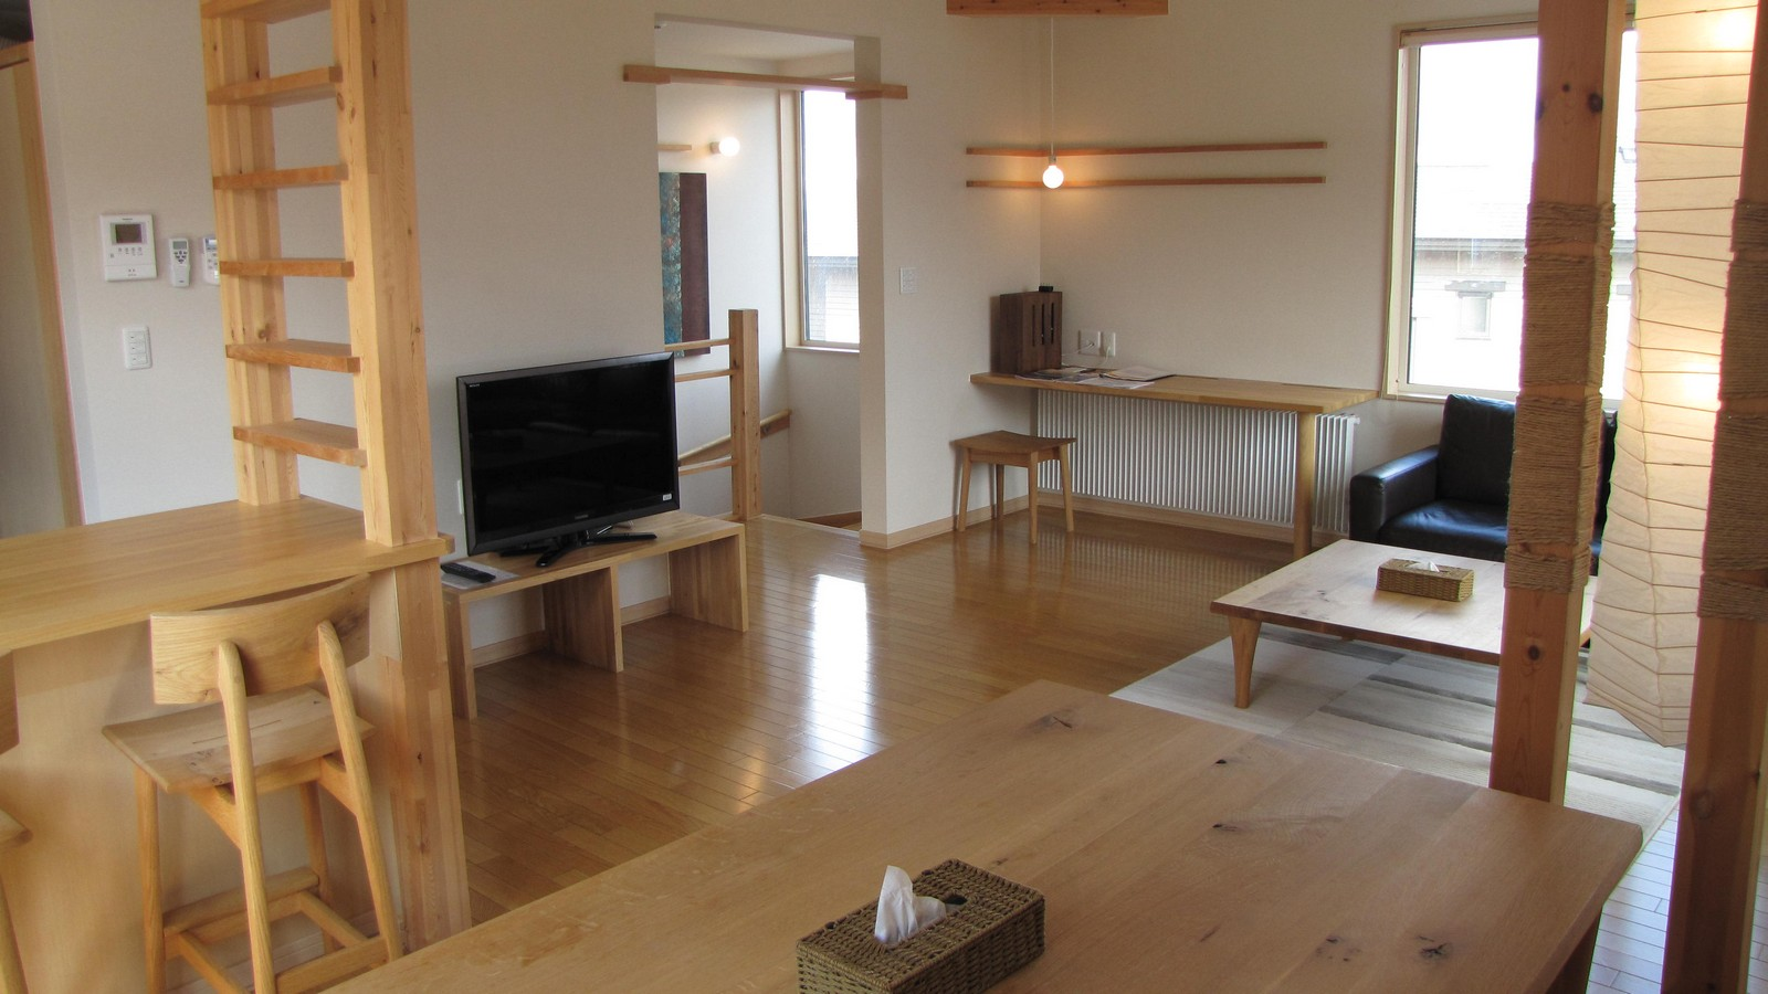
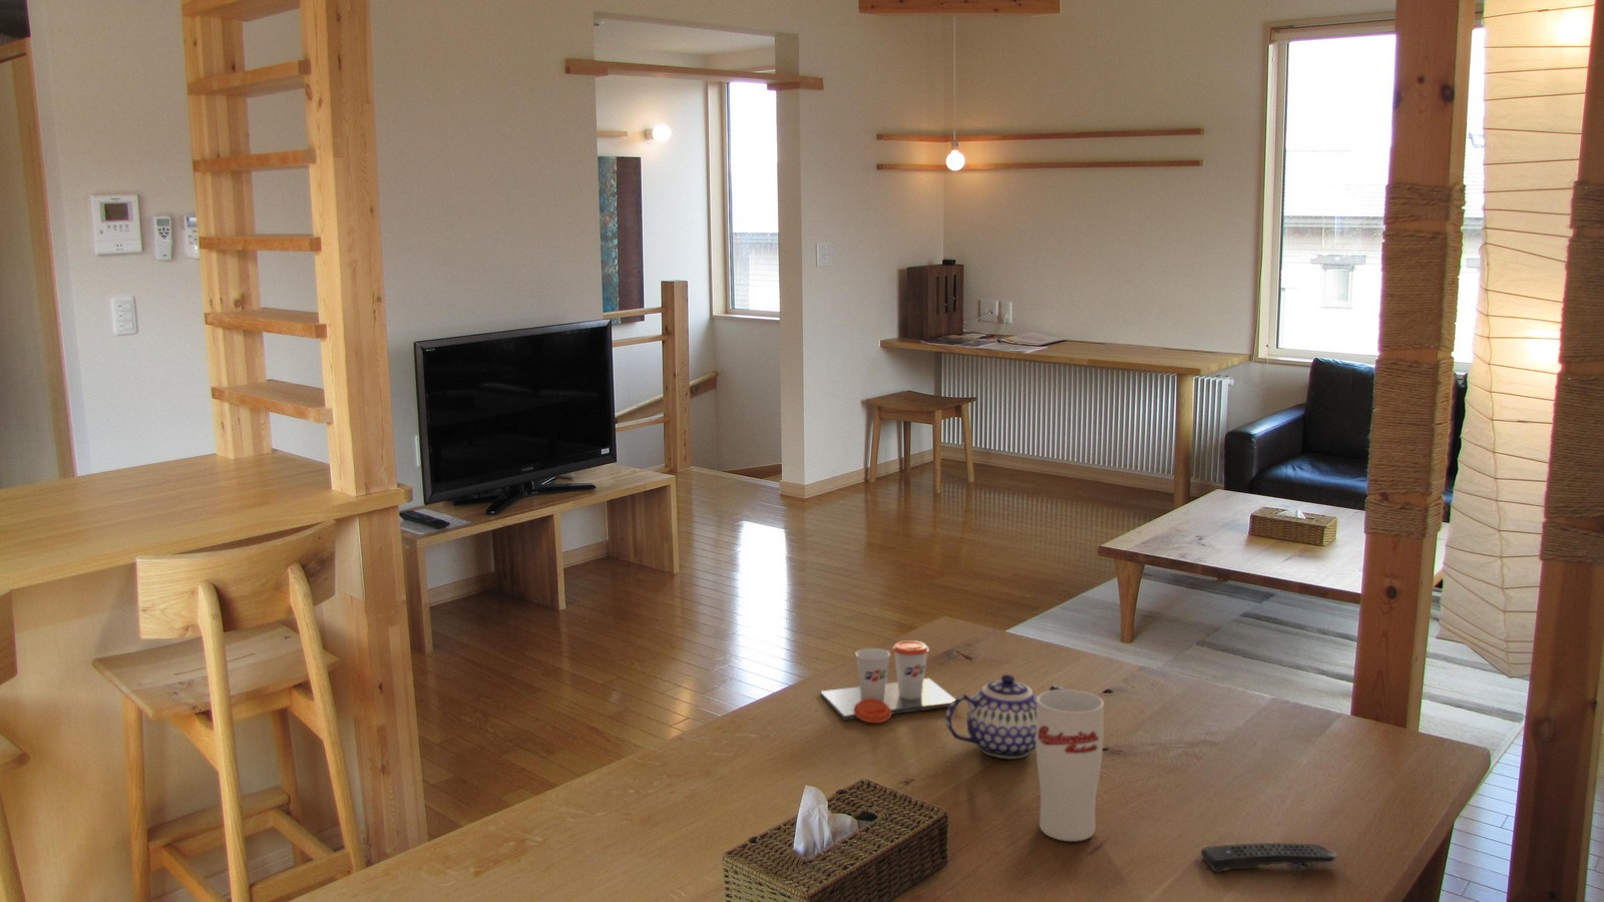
+ cup (1069, 764)
+ cup (886, 675)
+ remote control (1270, 855)
+ teapot (1007, 711)
